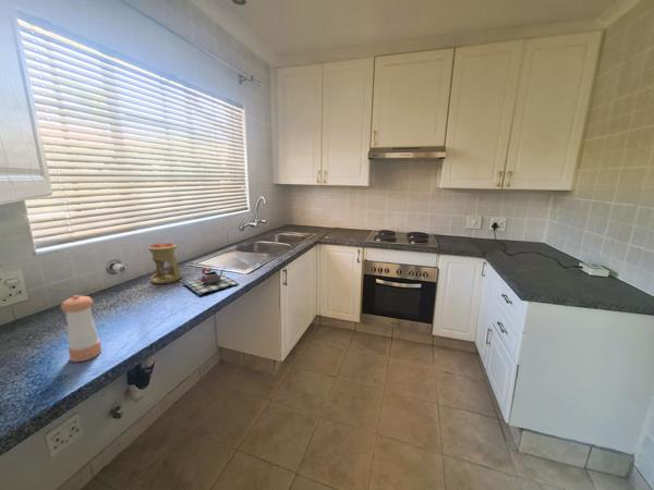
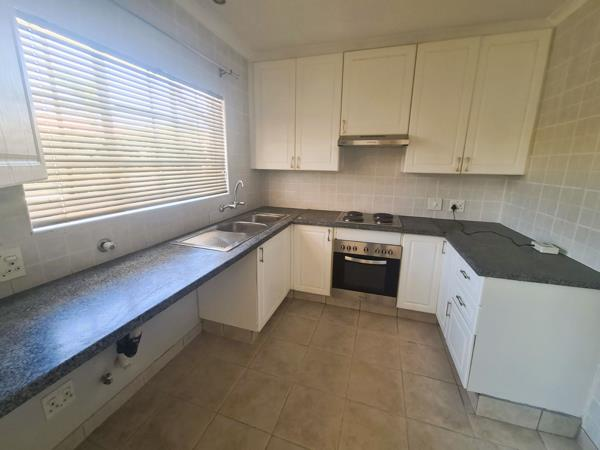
- teapot (210, 277)
- pepper shaker (81, 326)
- oil burner (164, 262)
